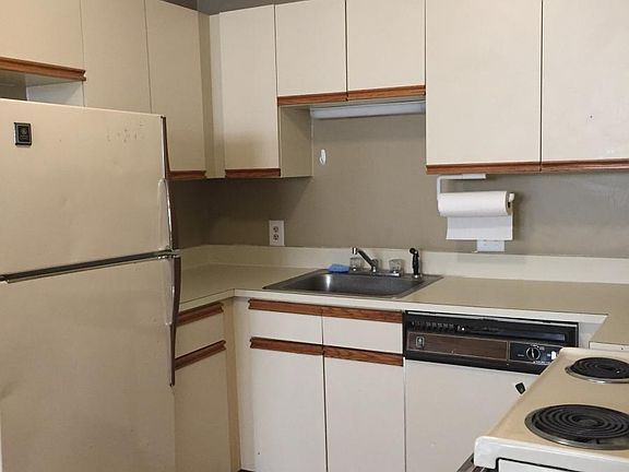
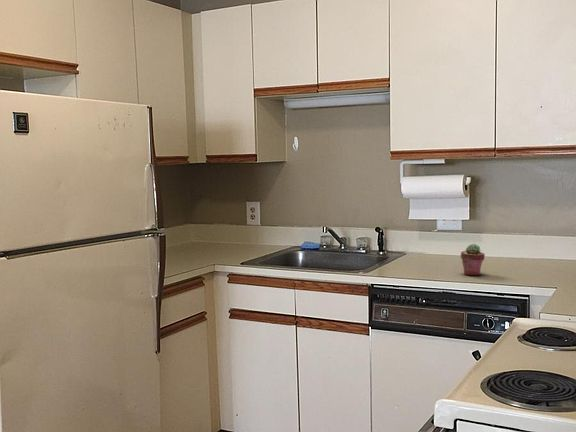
+ potted succulent (472, 258)
